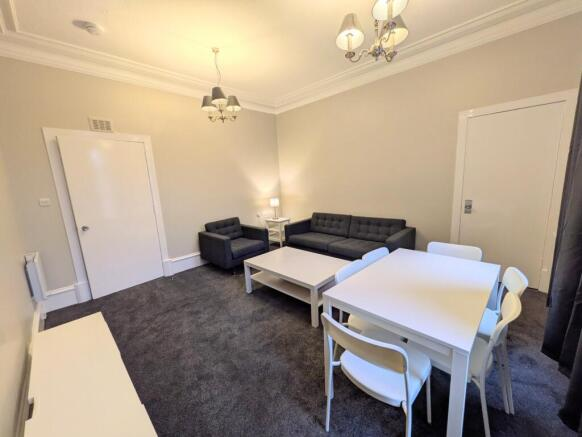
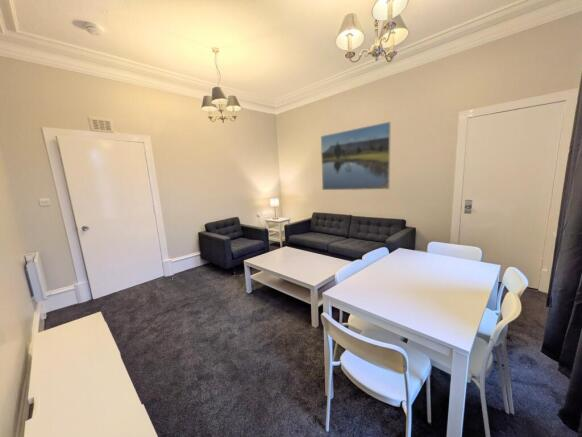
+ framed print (352, 160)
